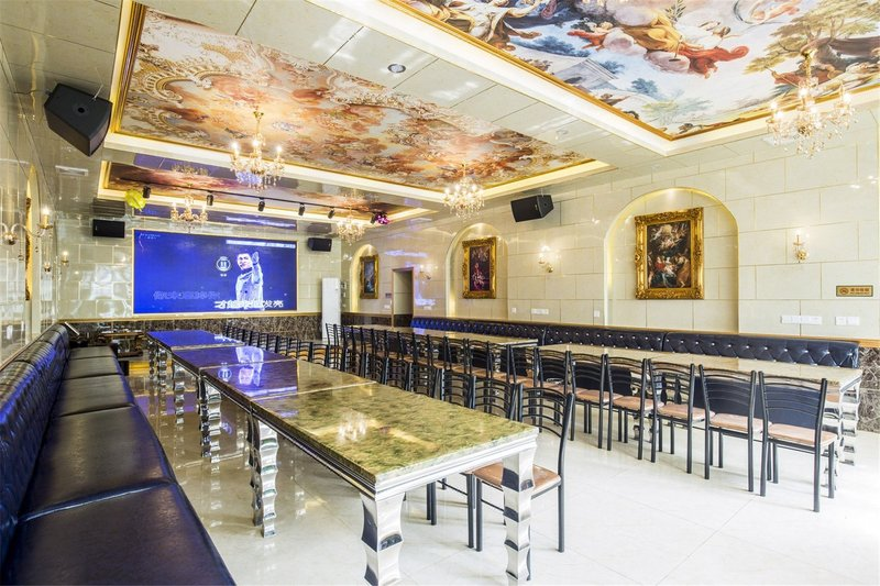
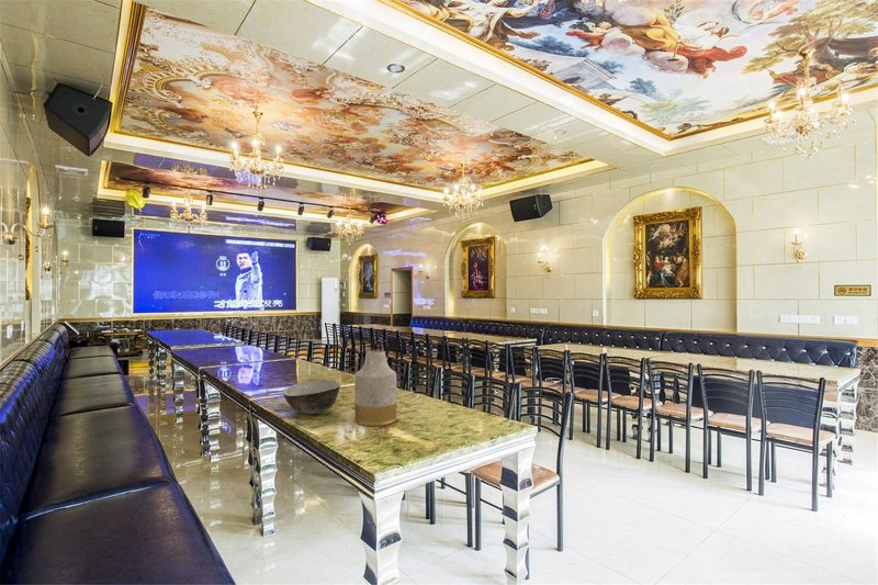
+ vase (375, 385)
+ bowl (312, 397)
